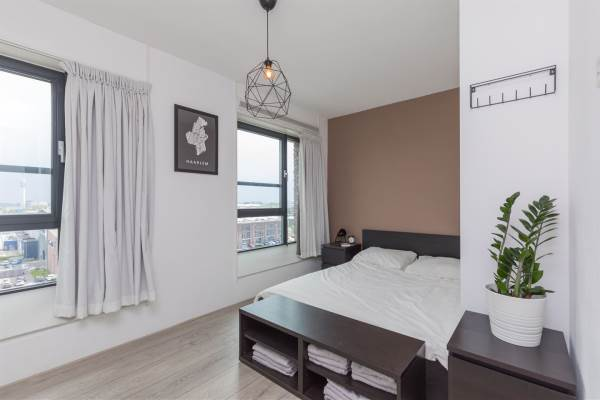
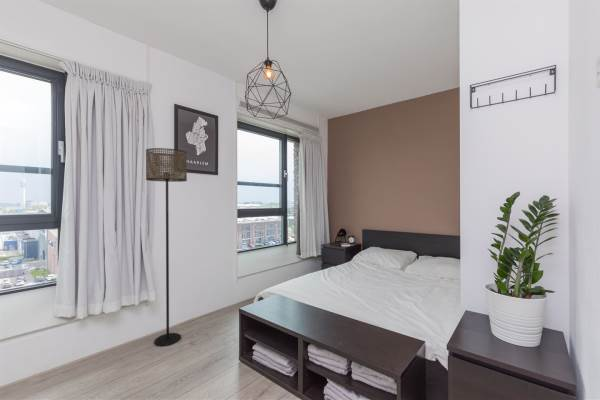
+ floor lamp (167, 245)
